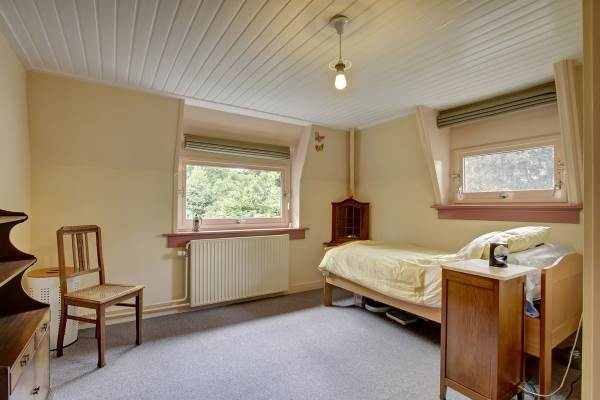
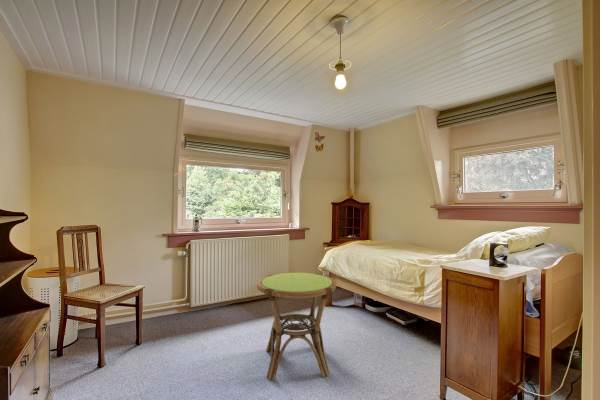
+ side table (296, 320)
